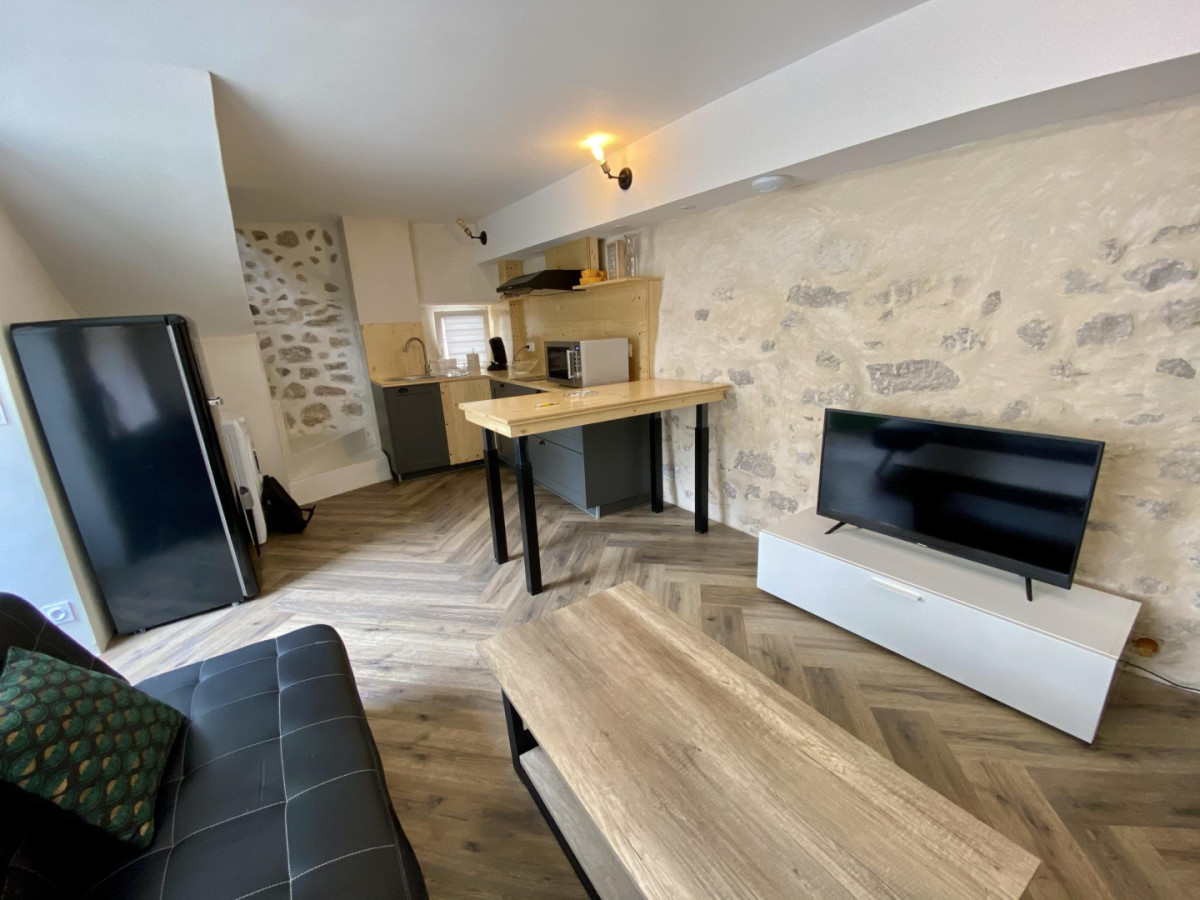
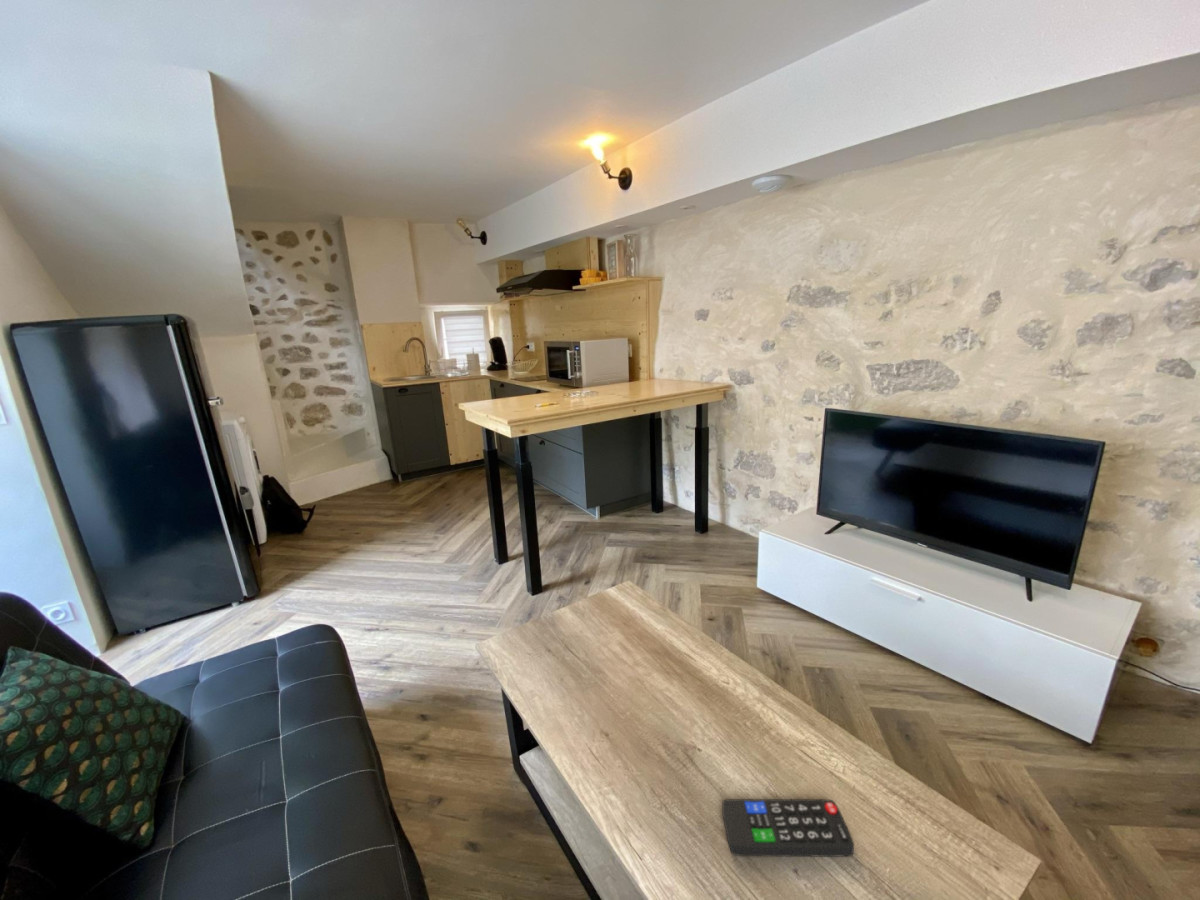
+ remote control (784, 825)
